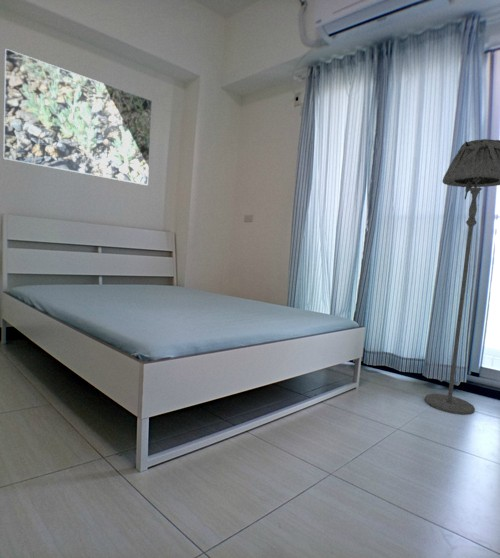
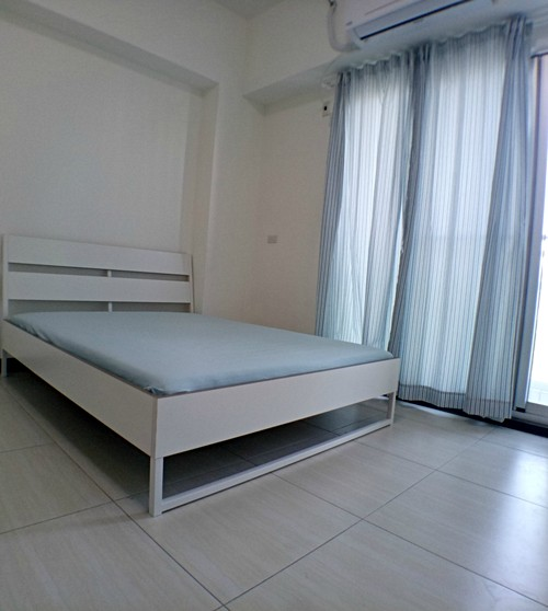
- floor lamp (464, 278)
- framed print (85, 126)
